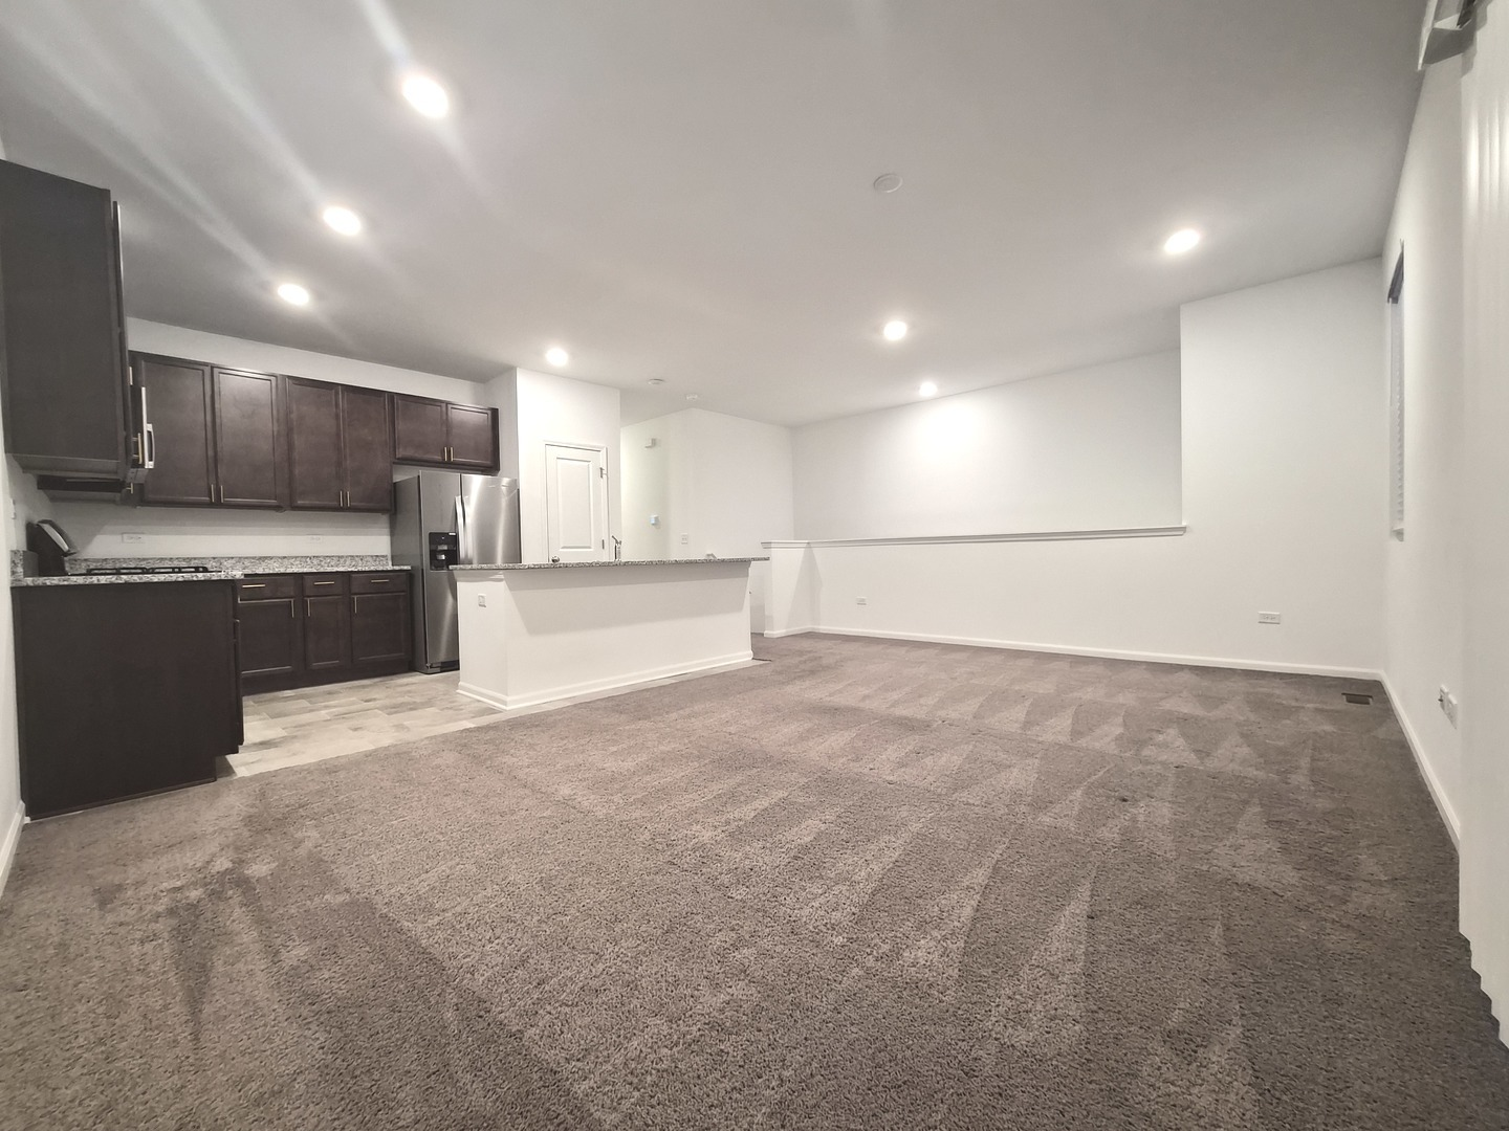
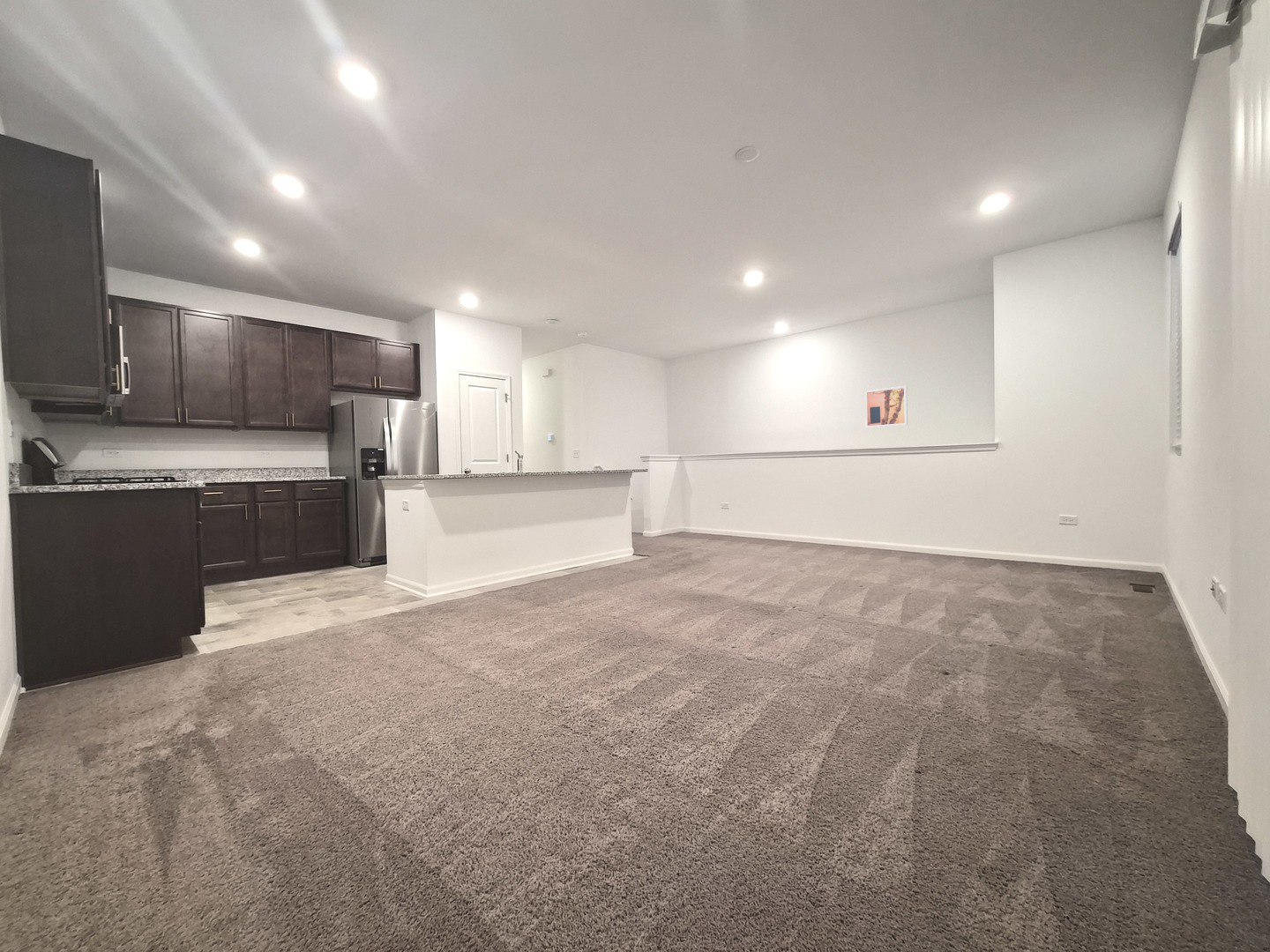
+ wall art (885, 407)
